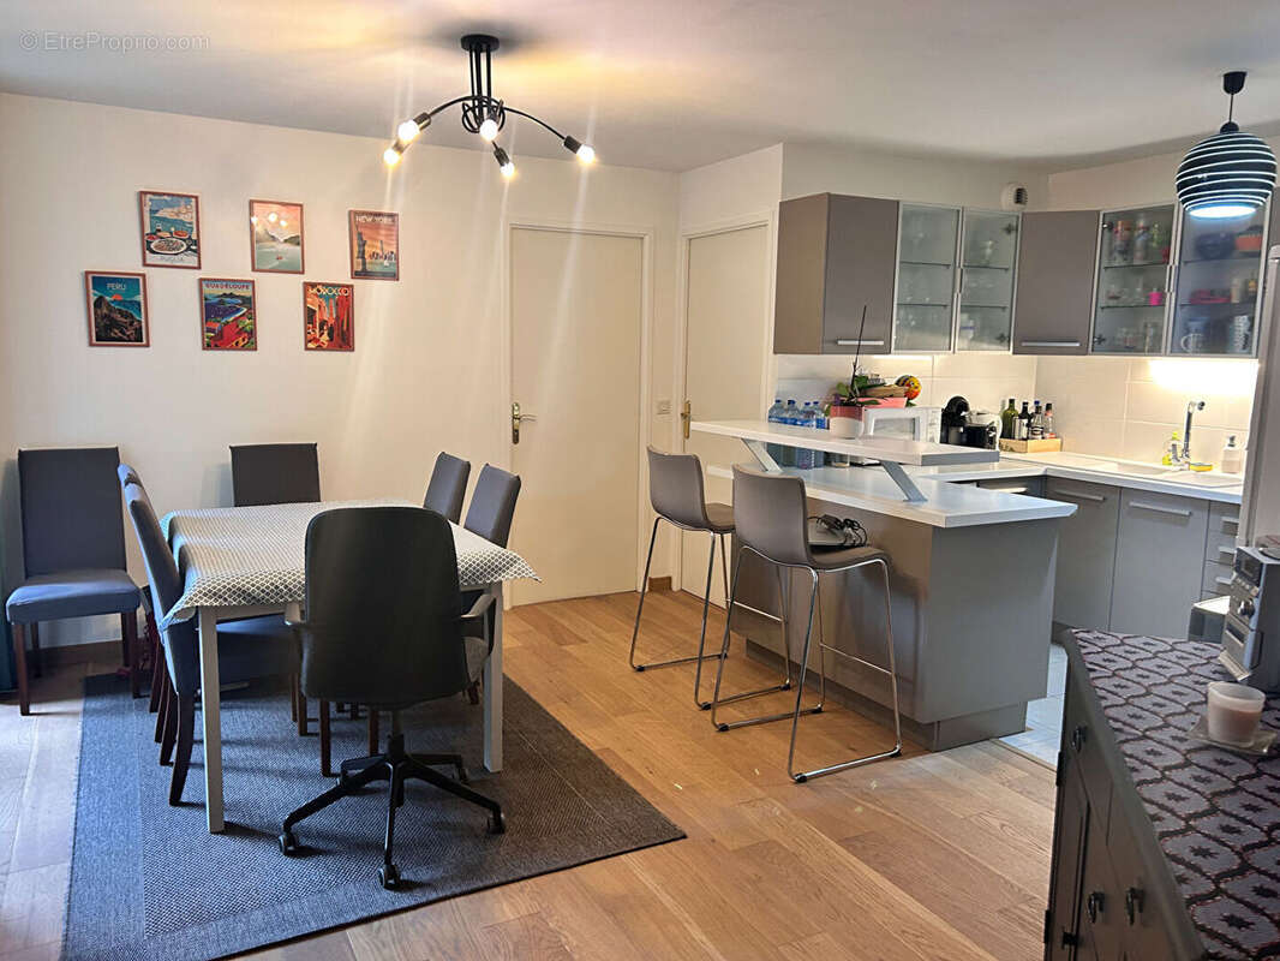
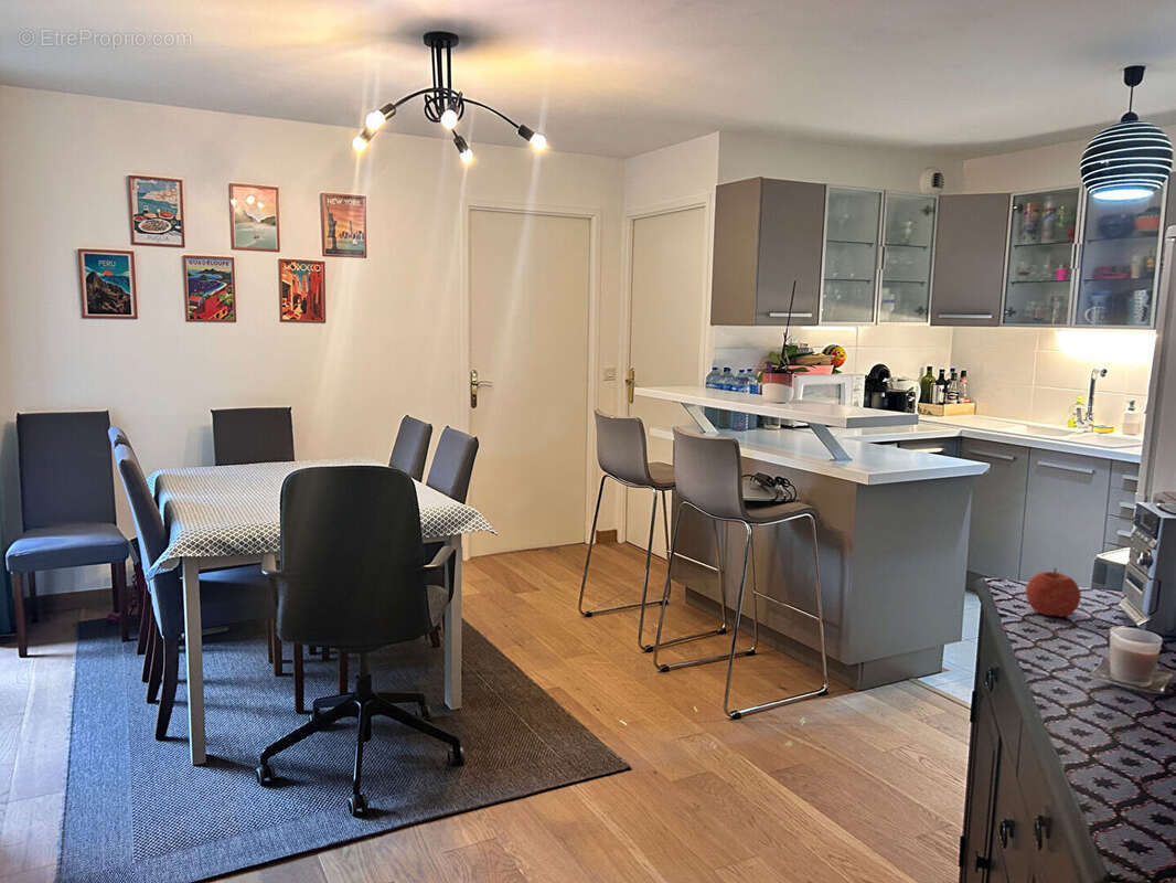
+ fruit (1052, 589)
